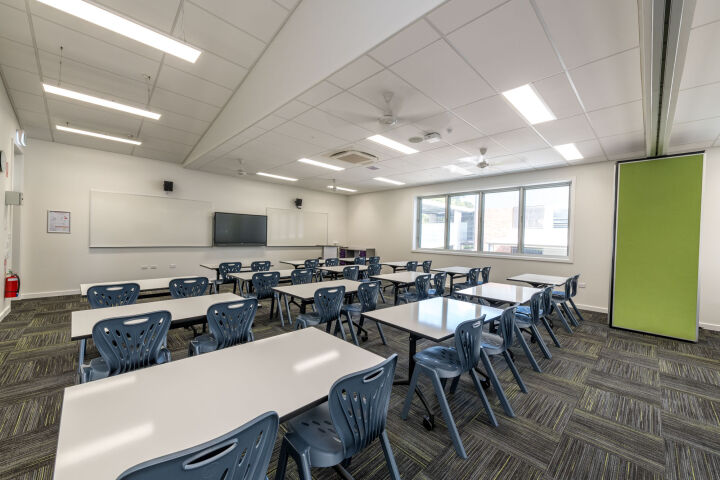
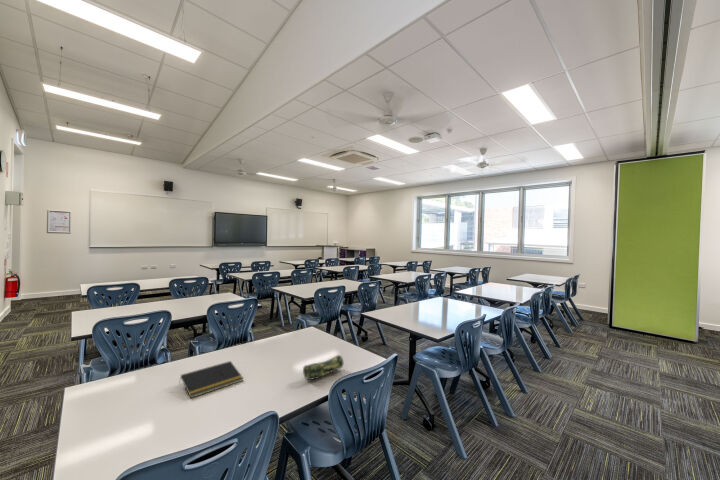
+ notepad (212, 377)
+ pencil case (324, 366)
